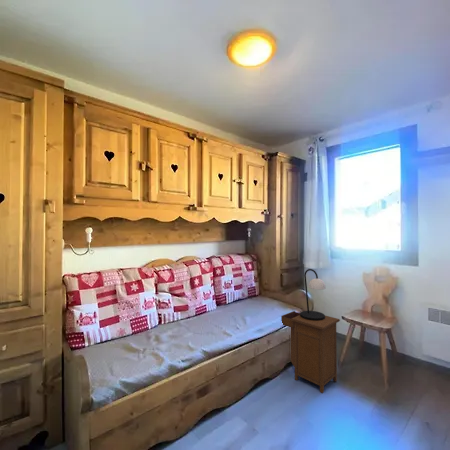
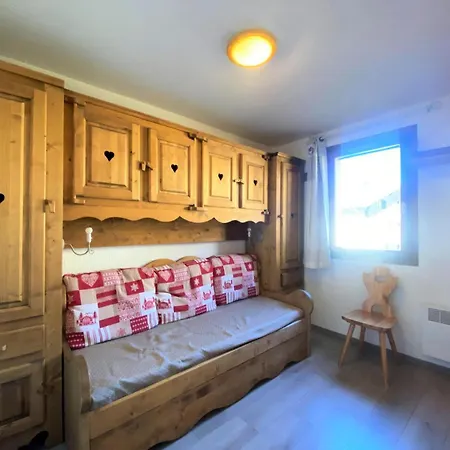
- nightstand (308, 346)
- table lamp (312, 288)
